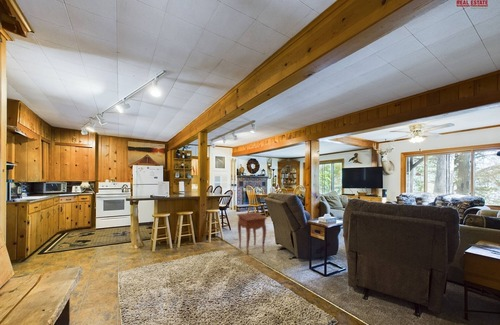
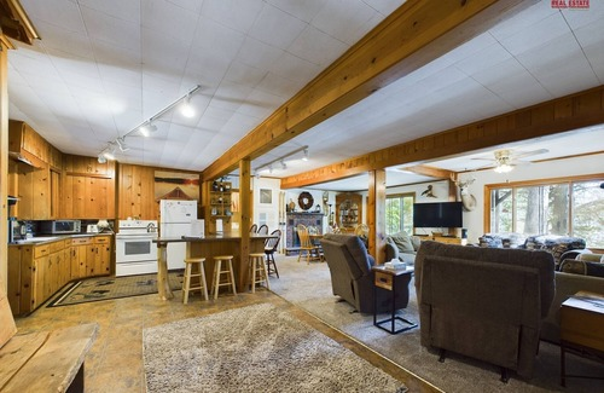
- side table (253, 233)
